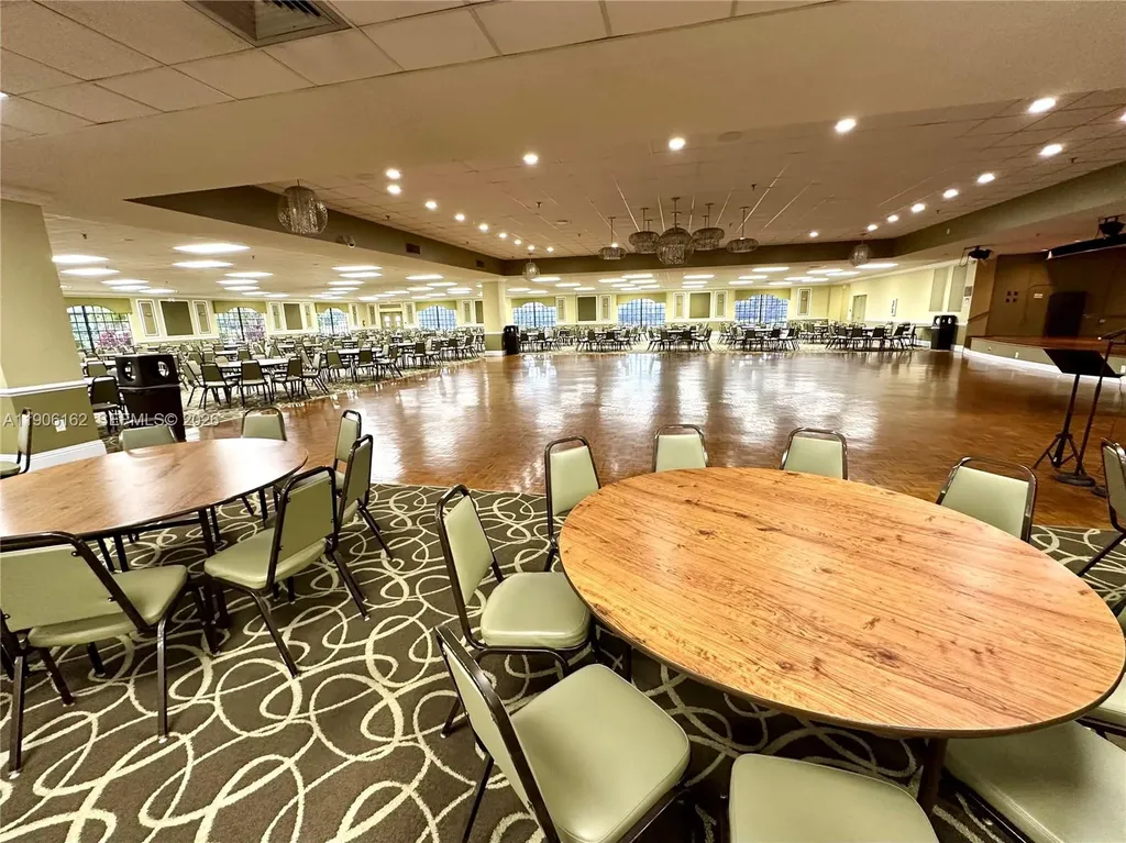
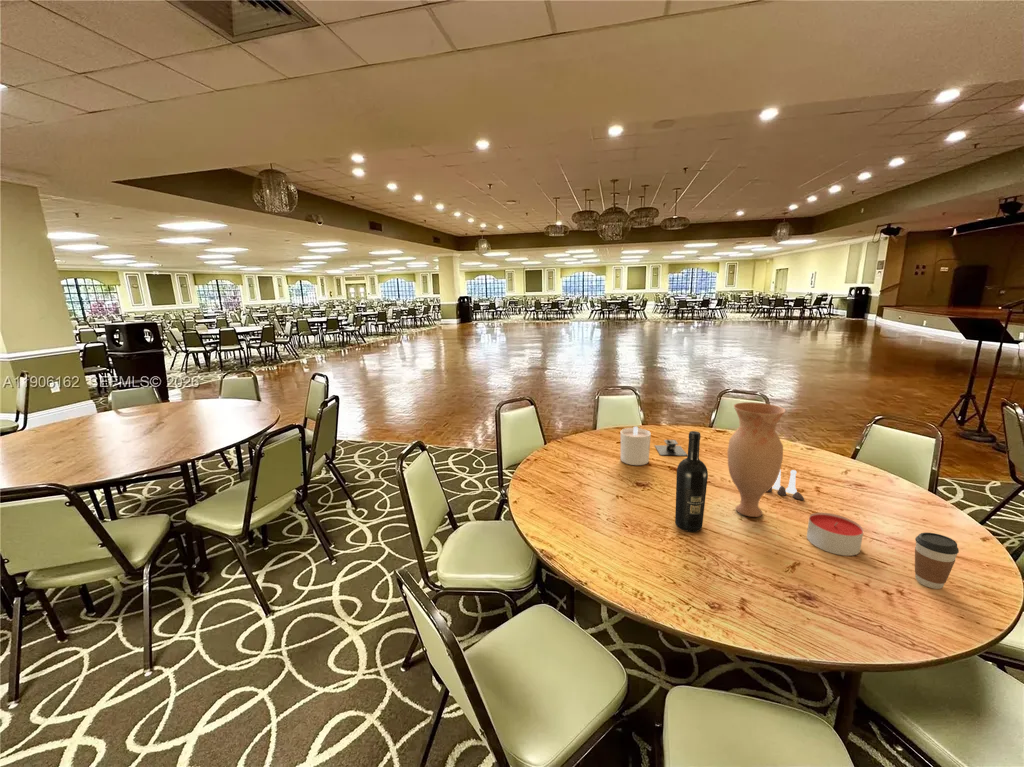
+ vase (753, 461)
+ candle (834, 532)
+ architectural model (670, 444)
+ candle (635, 443)
+ coffee cup (933, 561)
+ salt and pepper shaker set (789, 481)
+ wine bottle (691, 480)
